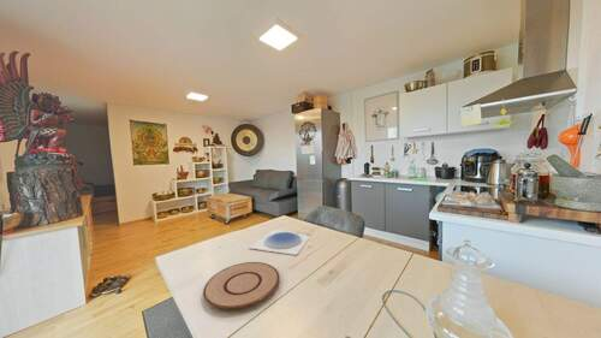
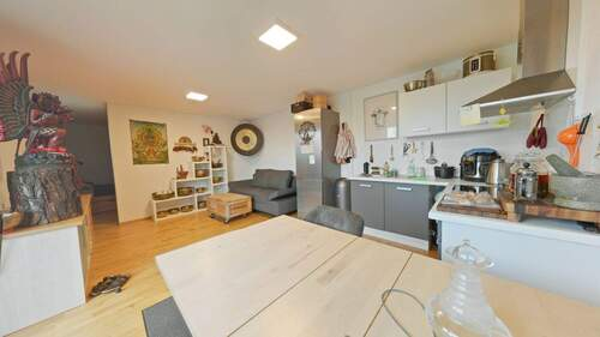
- plate (243, 281)
- plate (282, 238)
